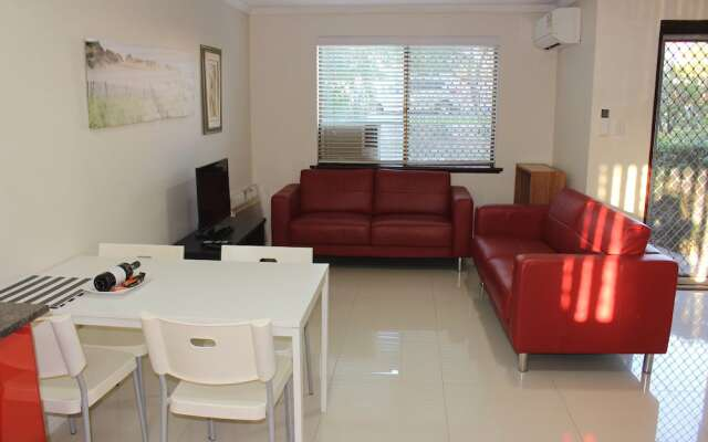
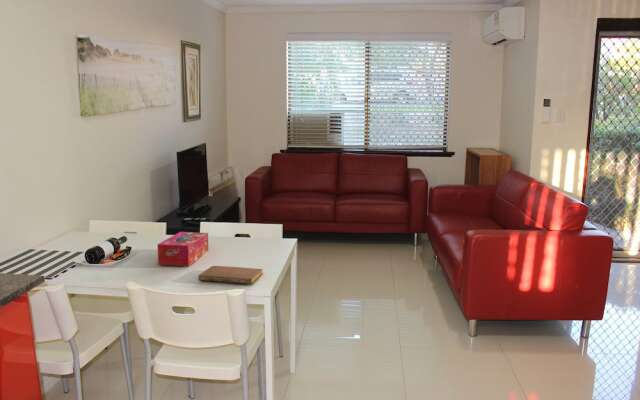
+ notebook (231, 274)
+ tissue box (184, 248)
